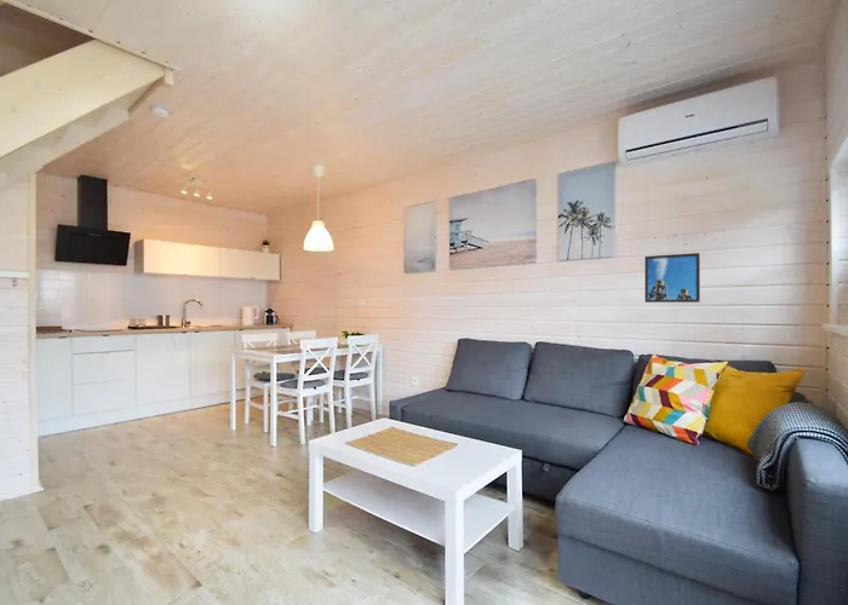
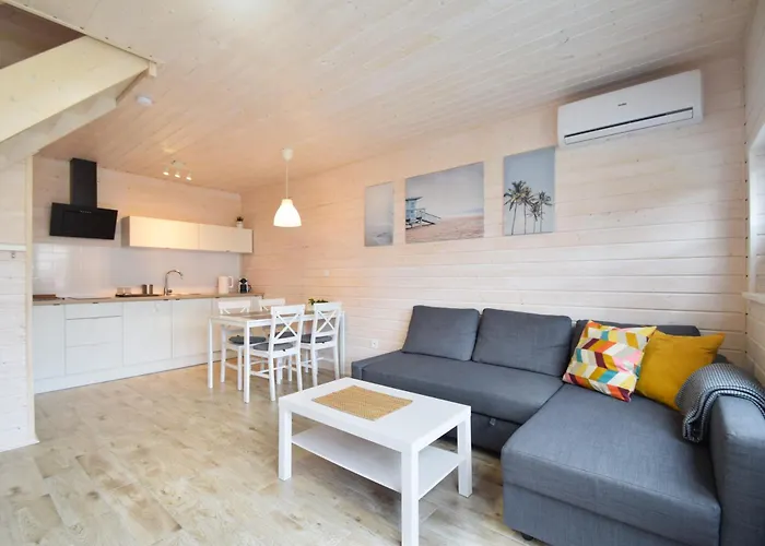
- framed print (671, 278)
